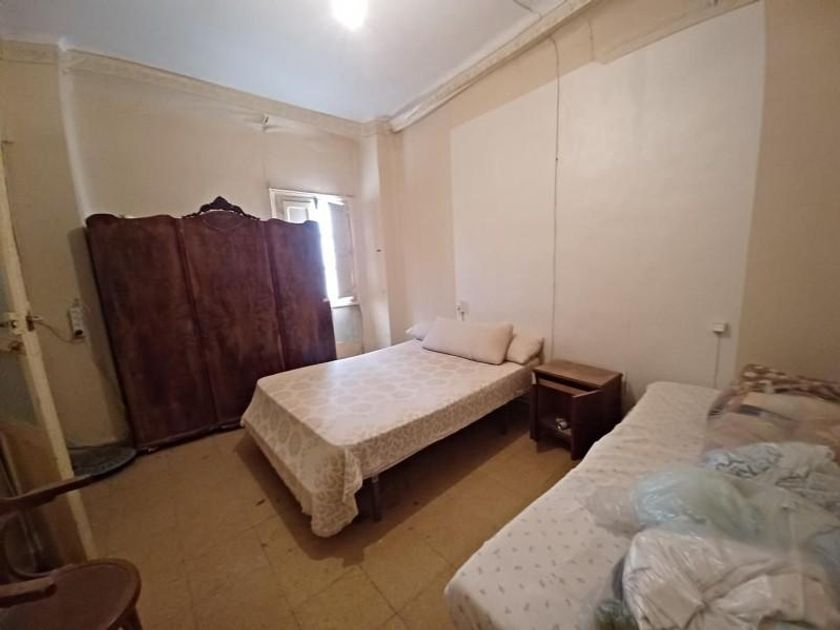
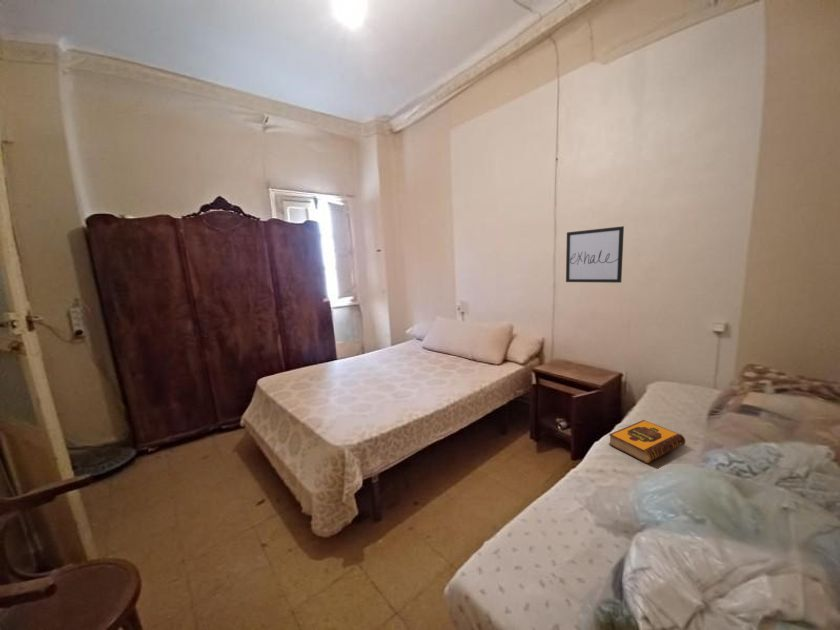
+ hardback book (646, 440)
+ wall art (592, 256)
